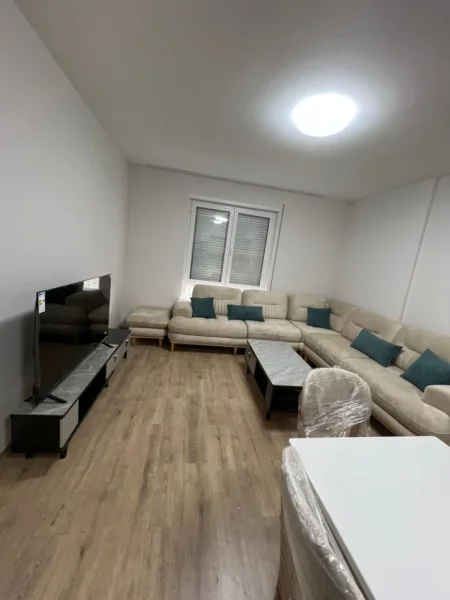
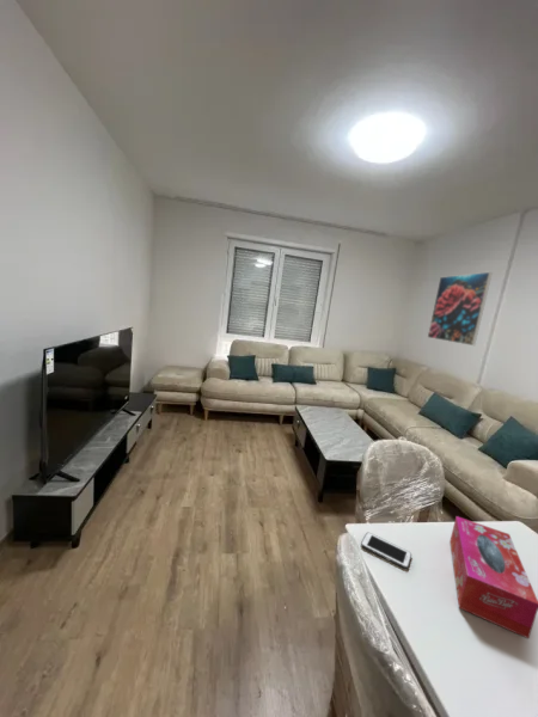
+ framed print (456, 308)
+ cell phone (385, 549)
+ tissue box (485, 566)
